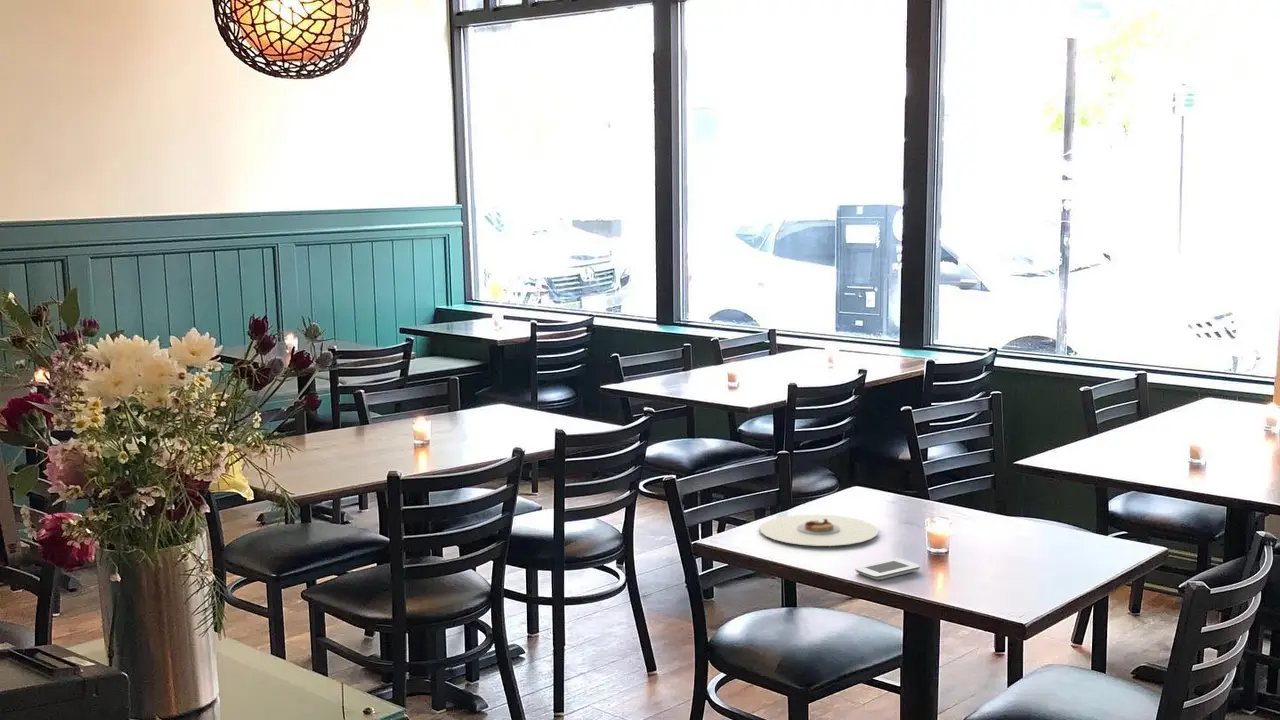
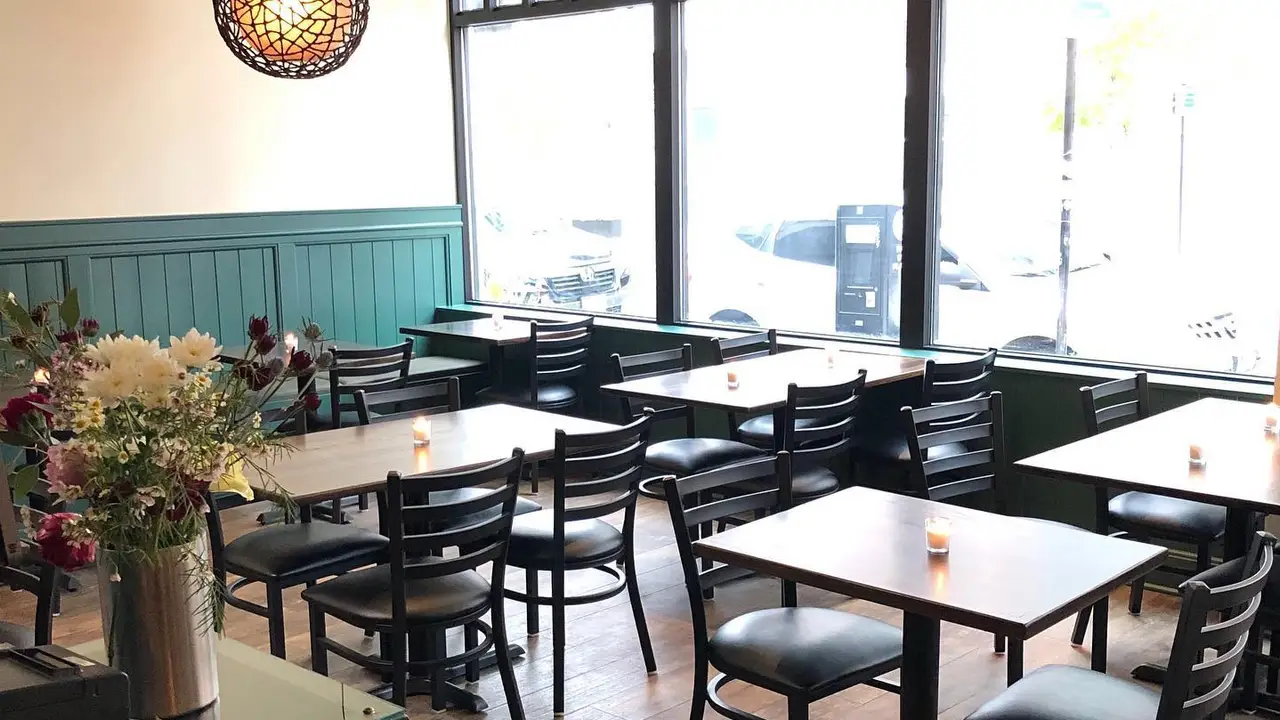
- plate (818, 525)
- smartphone (887, 569)
